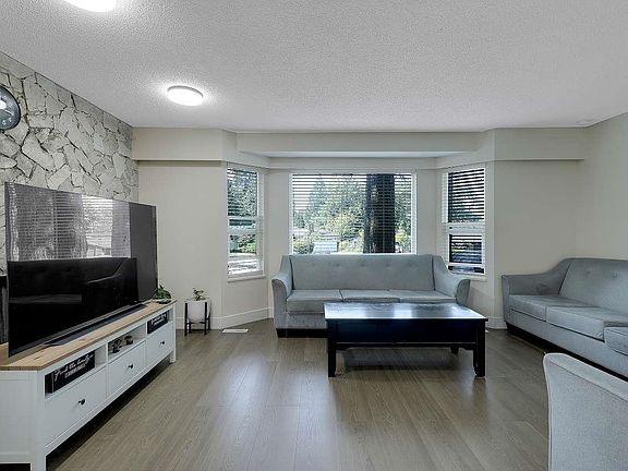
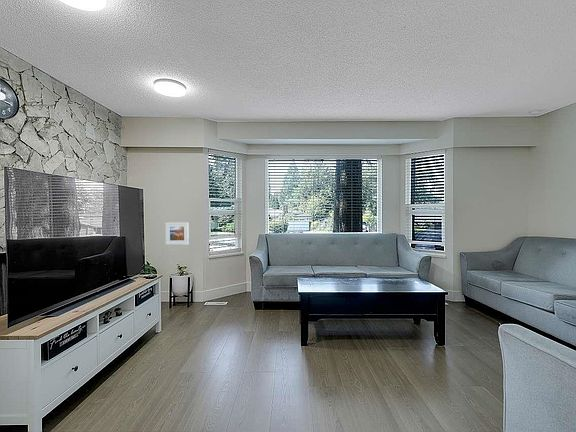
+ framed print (177, 233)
